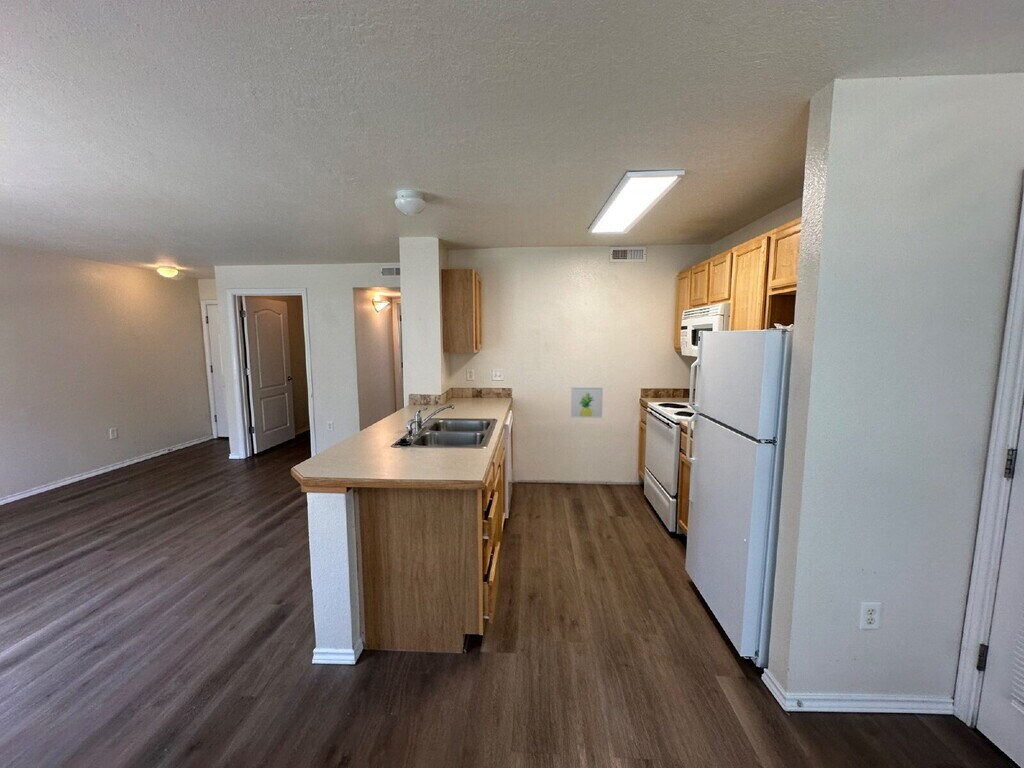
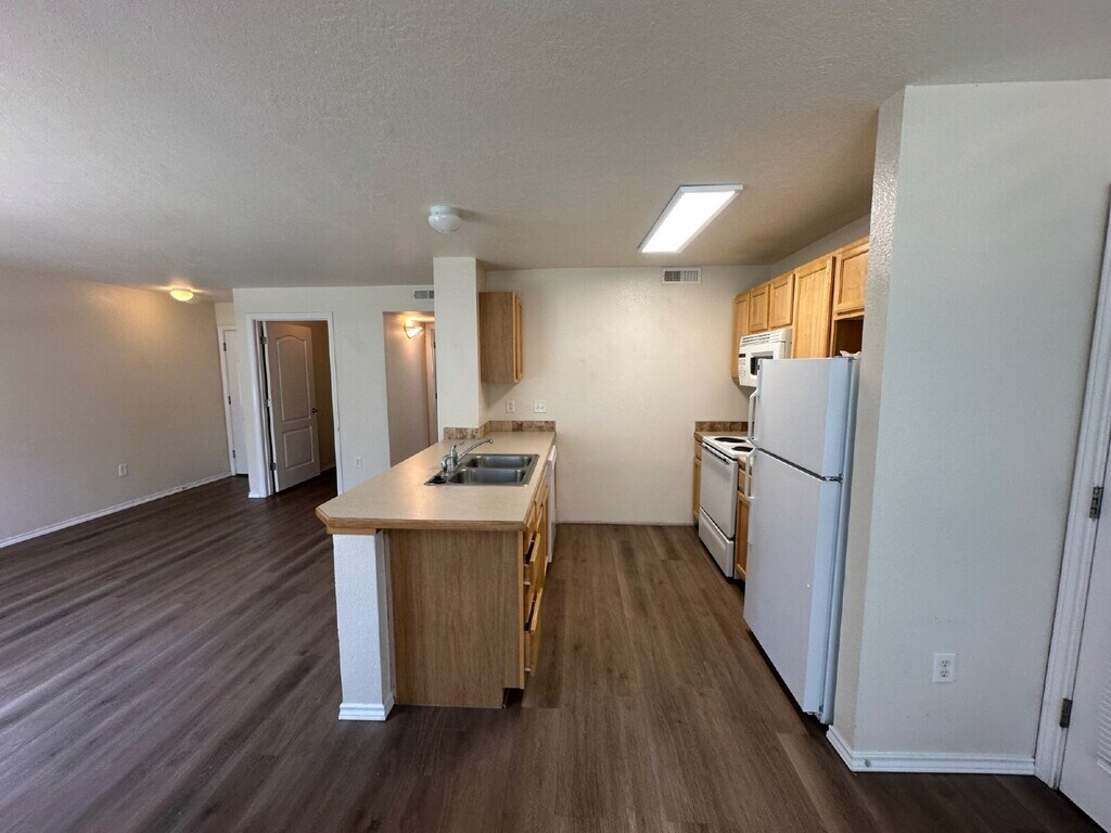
- wall art (586, 402)
